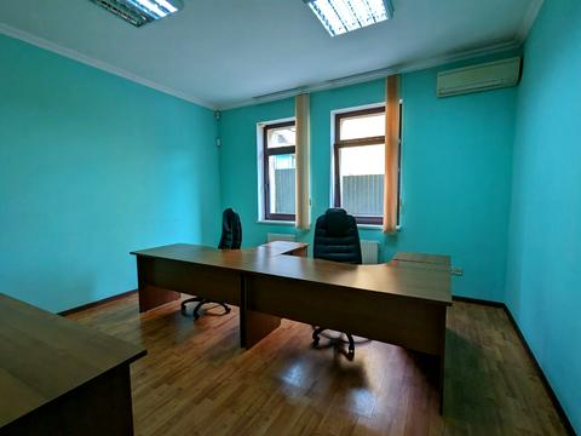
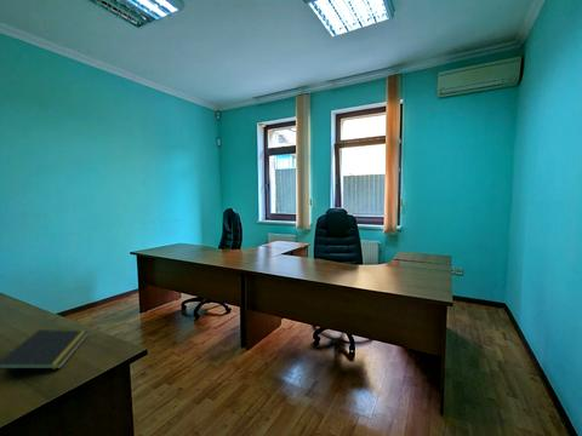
+ notepad (47, 346)
